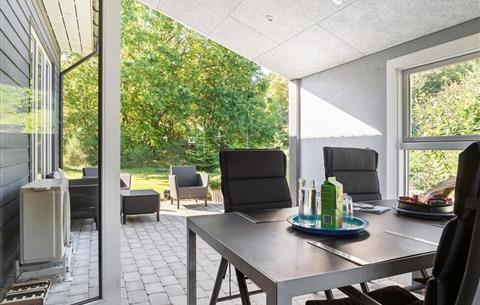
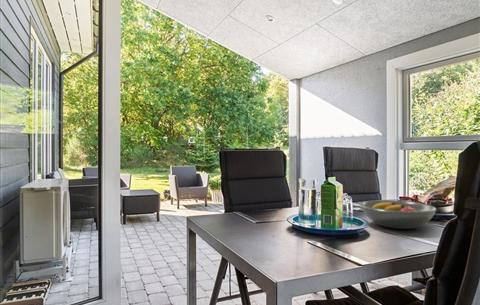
+ fruit bowl (396, 212)
